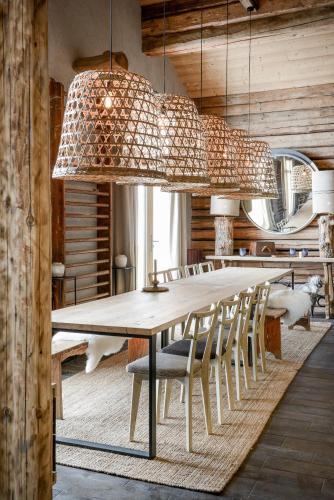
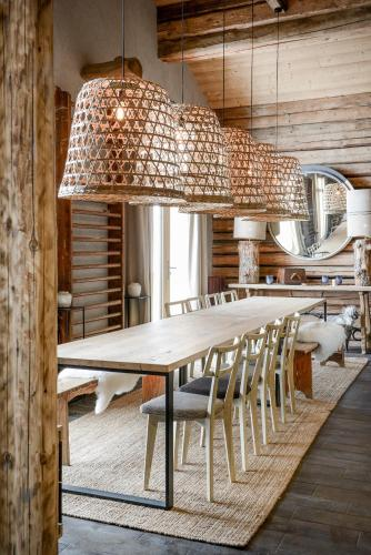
- candle holder (155, 274)
